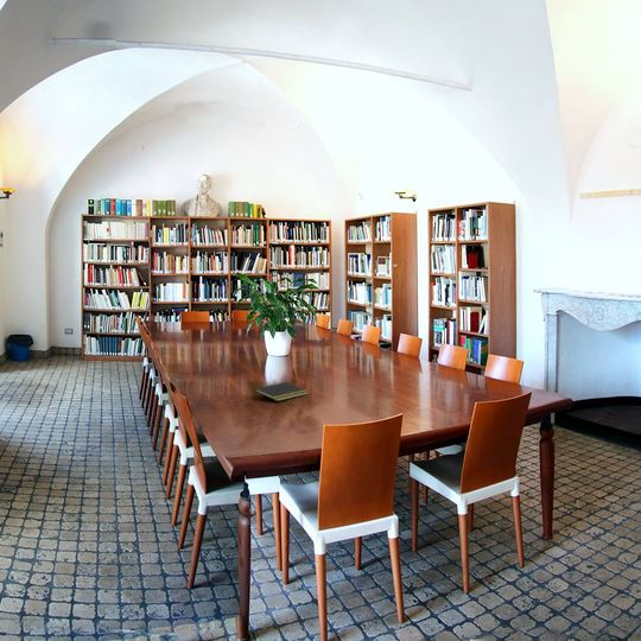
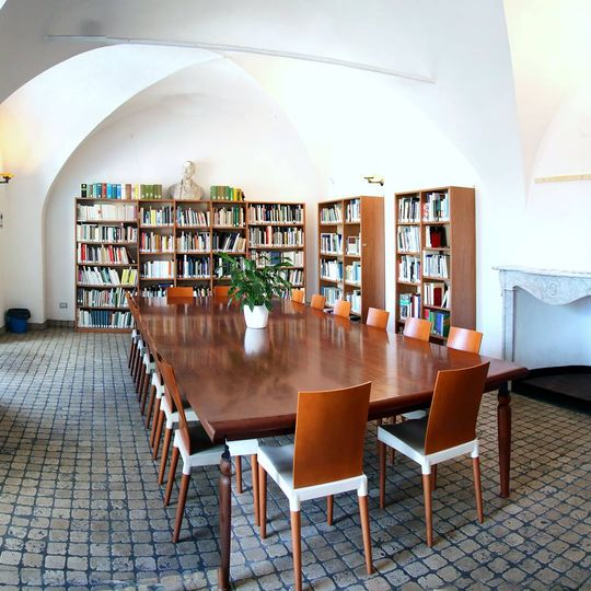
- notepad (281, 391)
